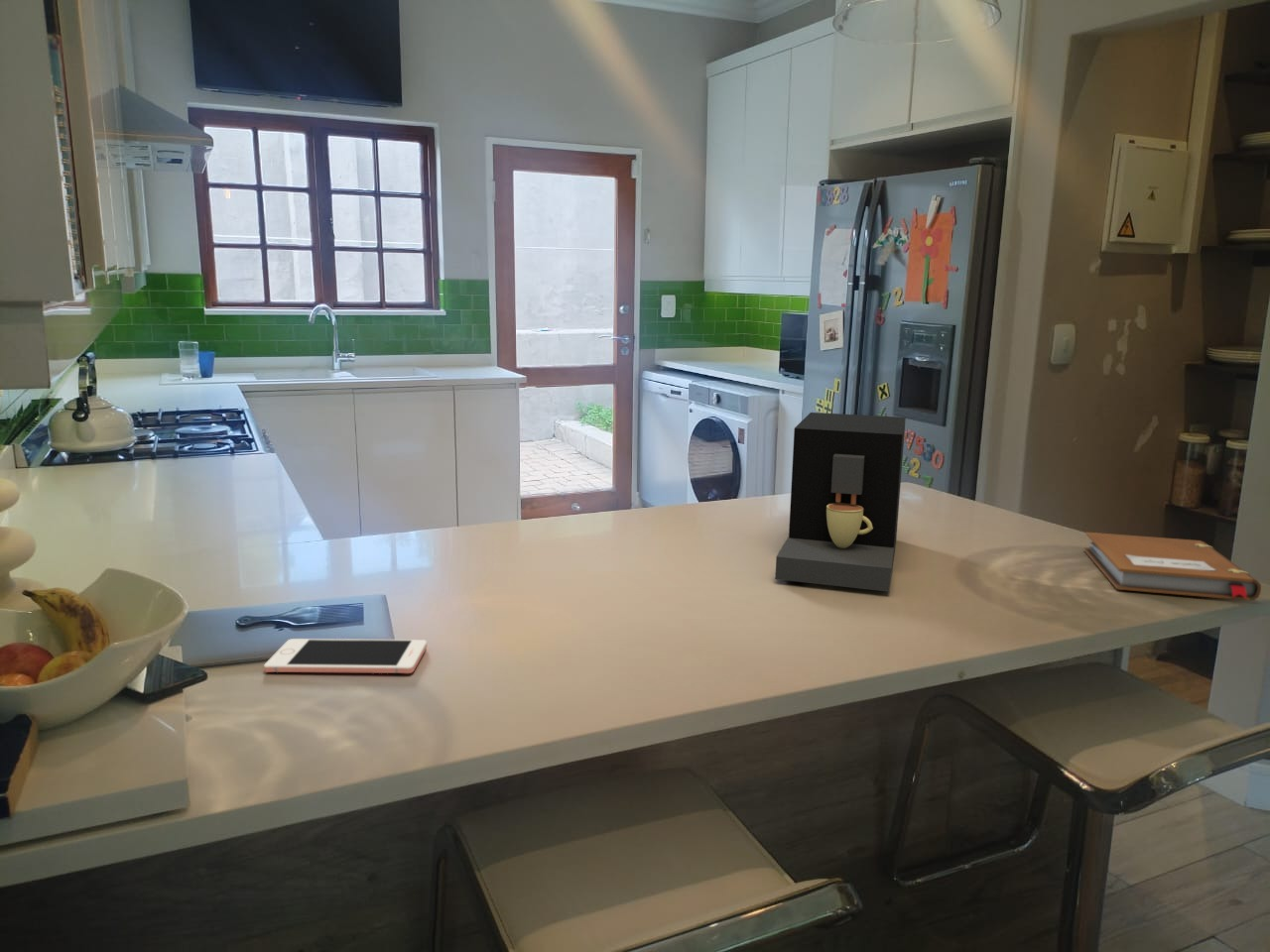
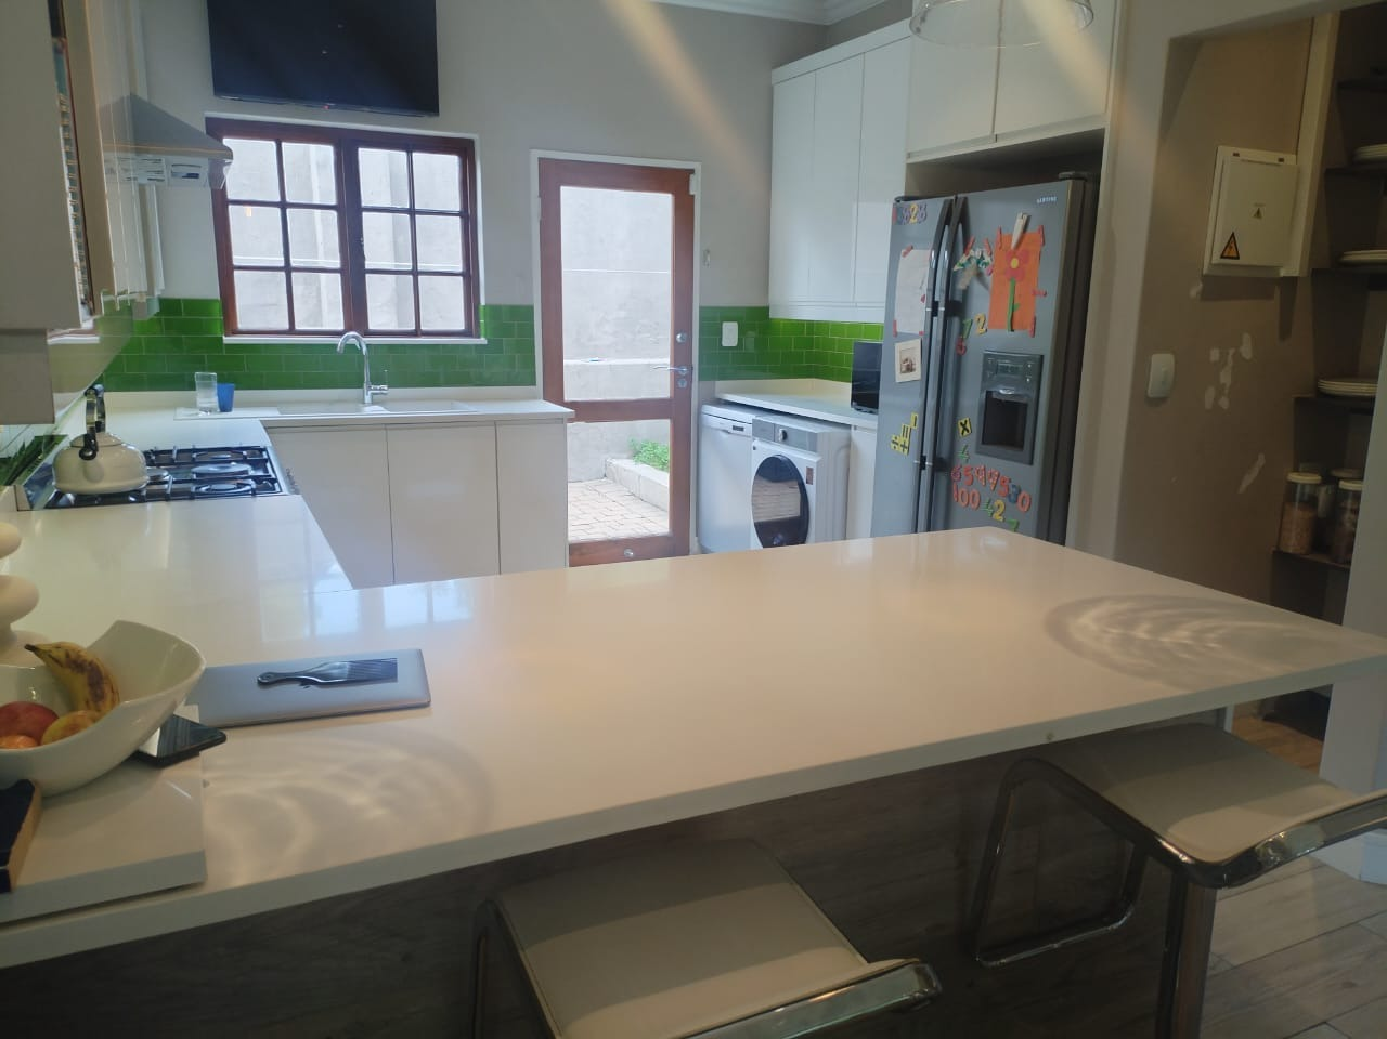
- cell phone (348, 655)
- coffee maker (844, 494)
- notebook (1167, 564)
